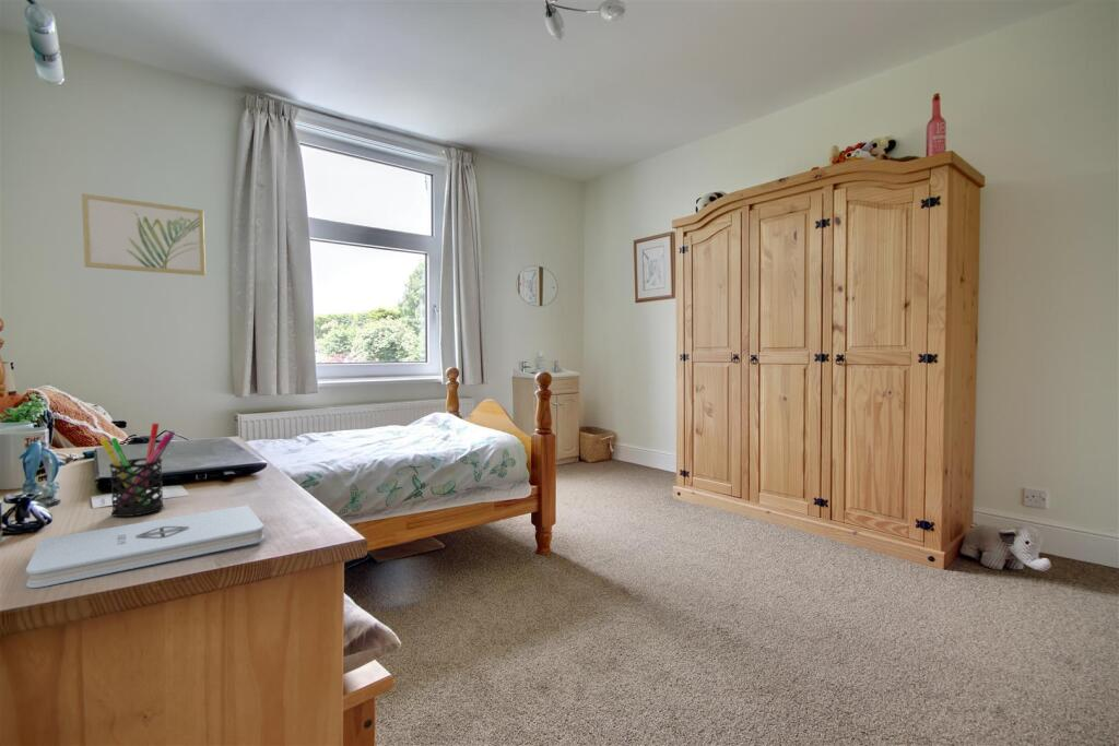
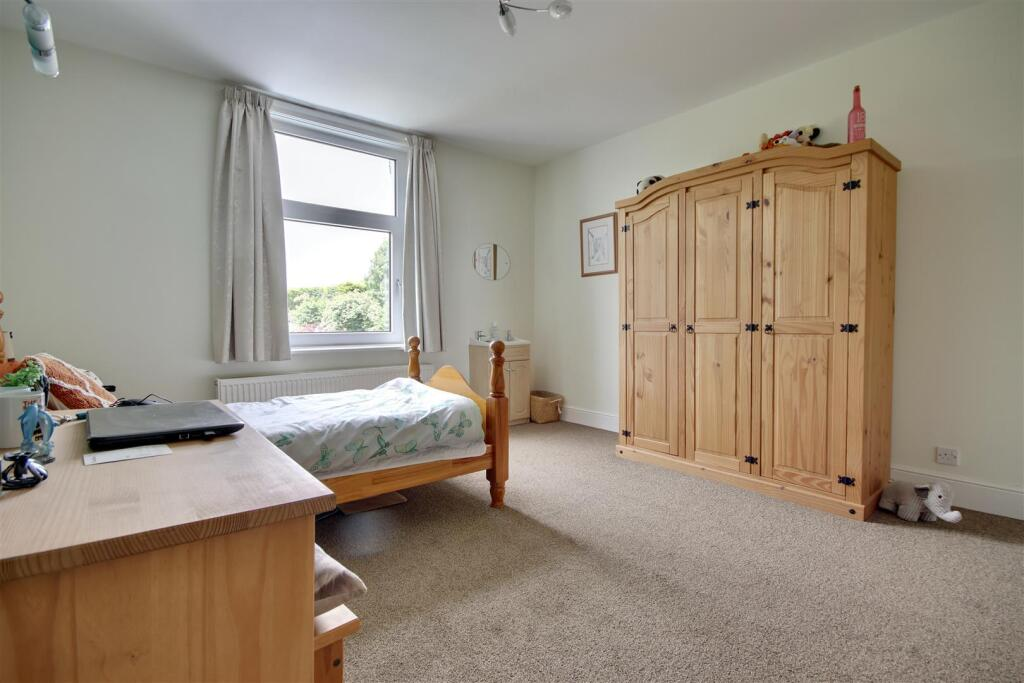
- notepad (156, 540)
- wall art (146, 237)
- pen holder (134, 466)
